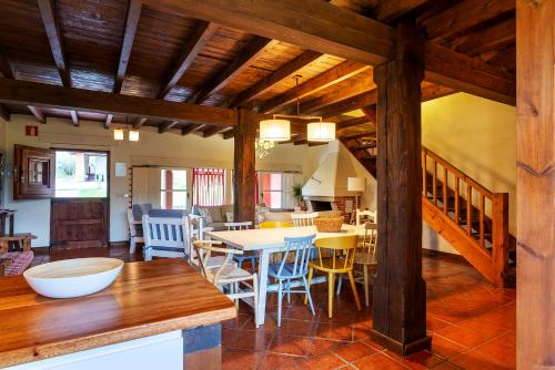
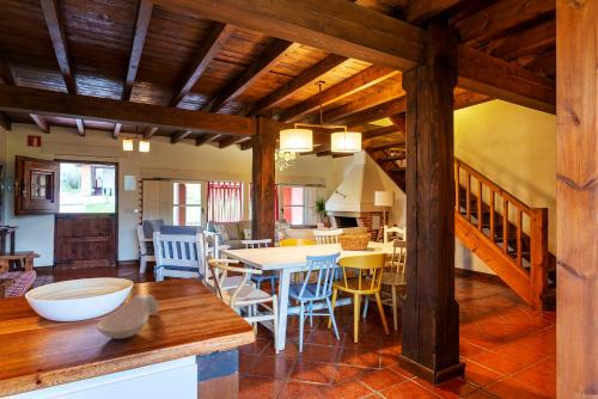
+ spoon rest (133, 313)
